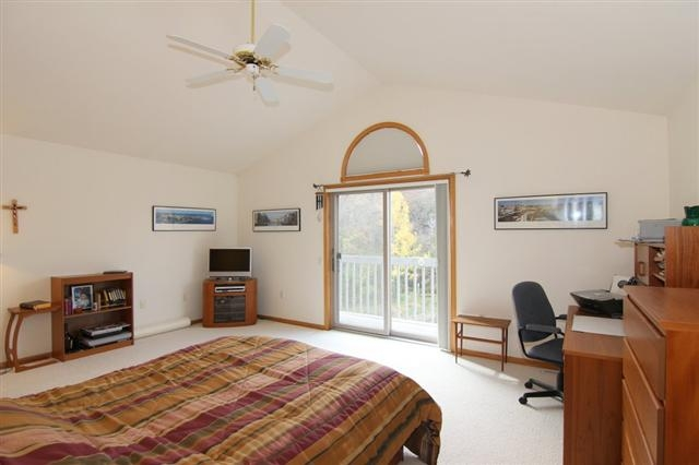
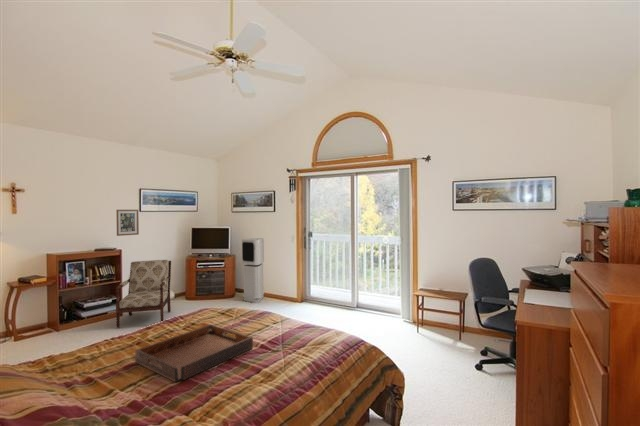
+ air purifier (256, 269)
+ wall art (127, 222)
+ armchair (146, 290)
+ serving tray (196, 348)
